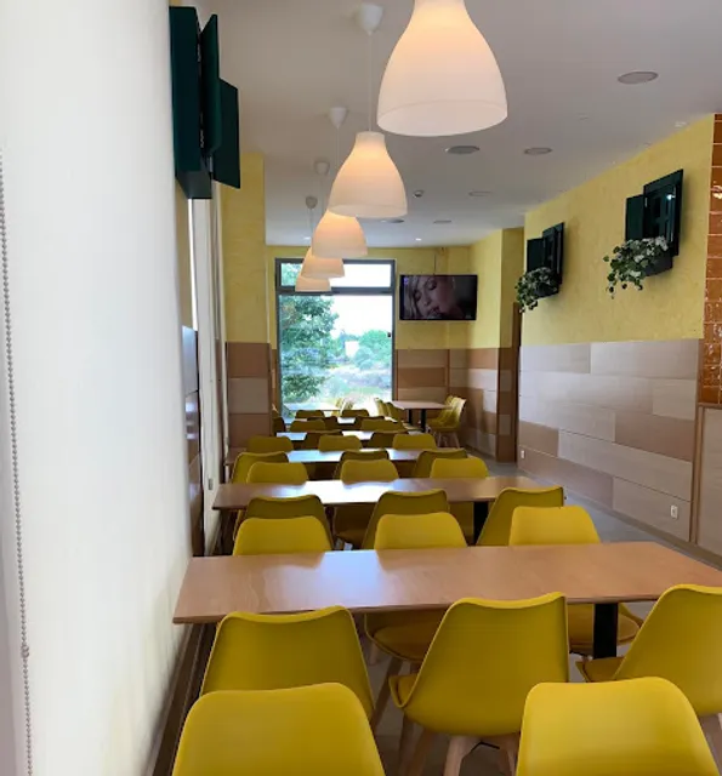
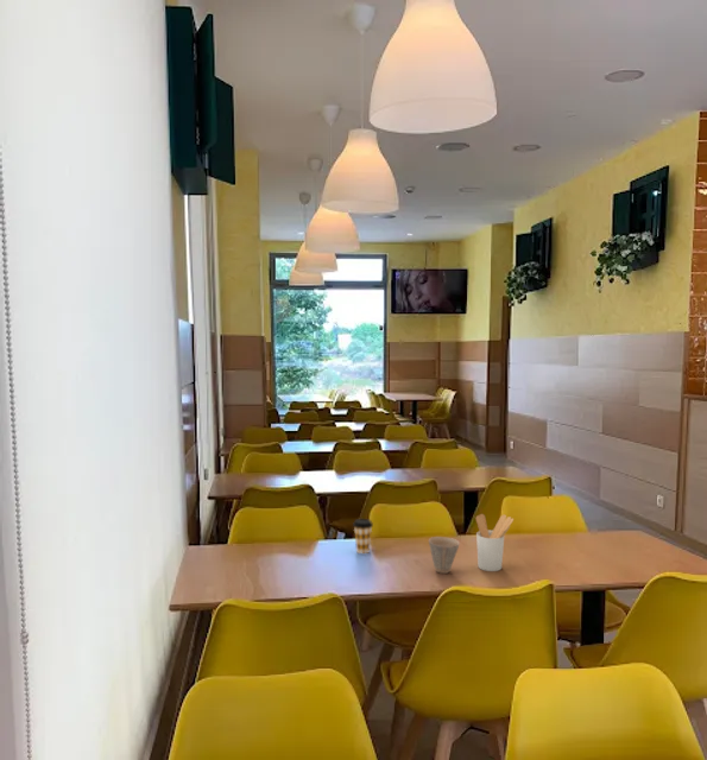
+ utensil holder (494, 540)
+ coffee cup (362, 536)
+ cup (443, 556)
